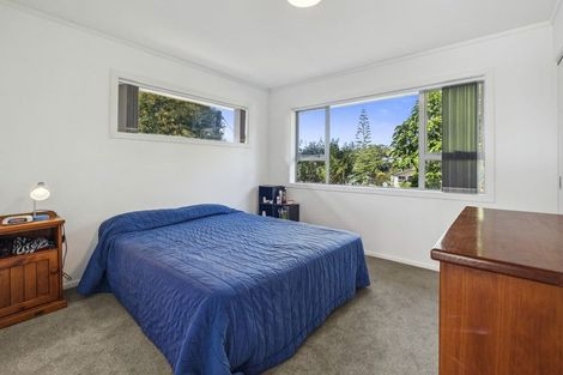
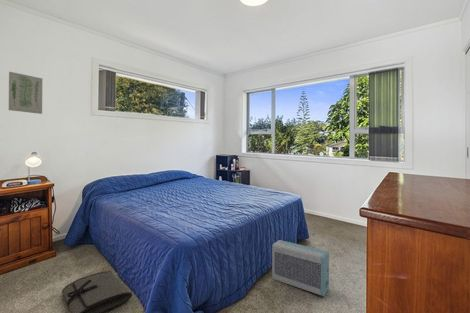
+ wall art (26, 93)
+ tool roll (96, 288)
+ air purifier (299, 265)
